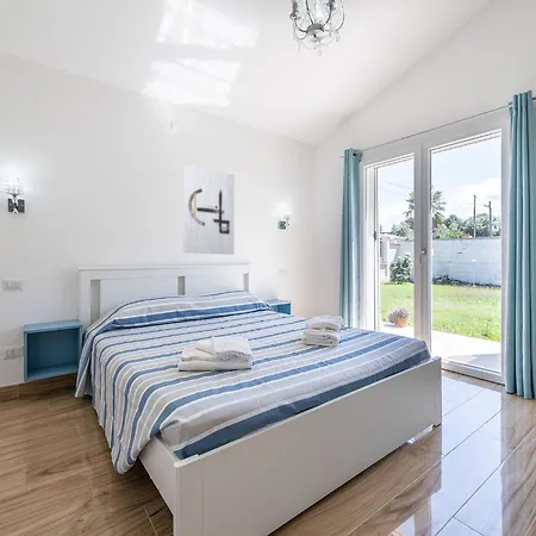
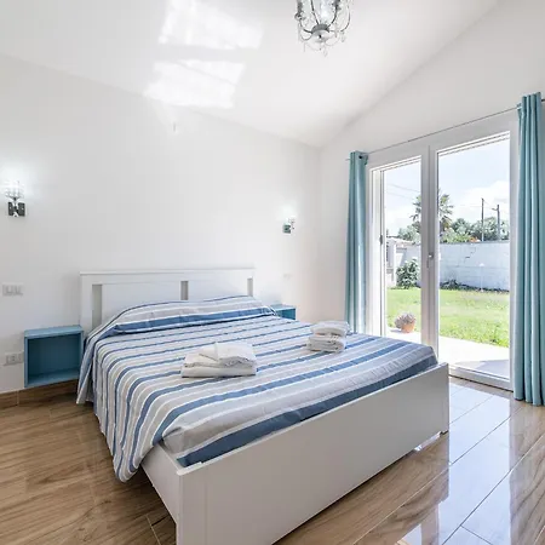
- wall art (210, 211)
